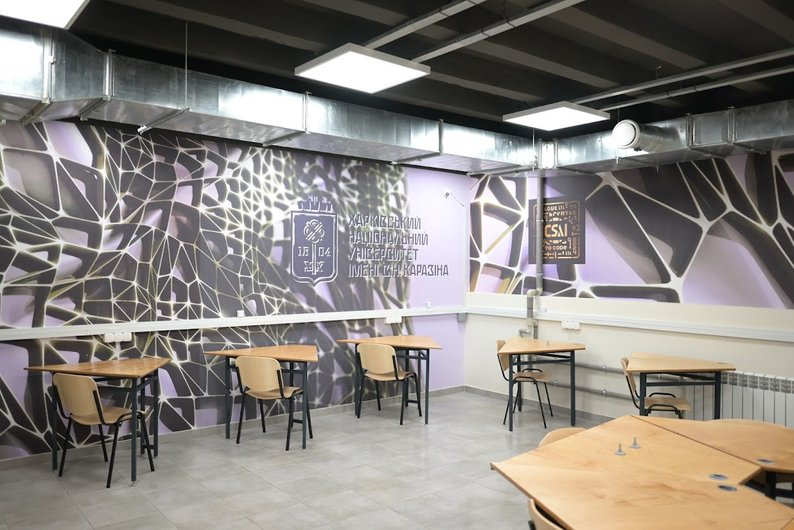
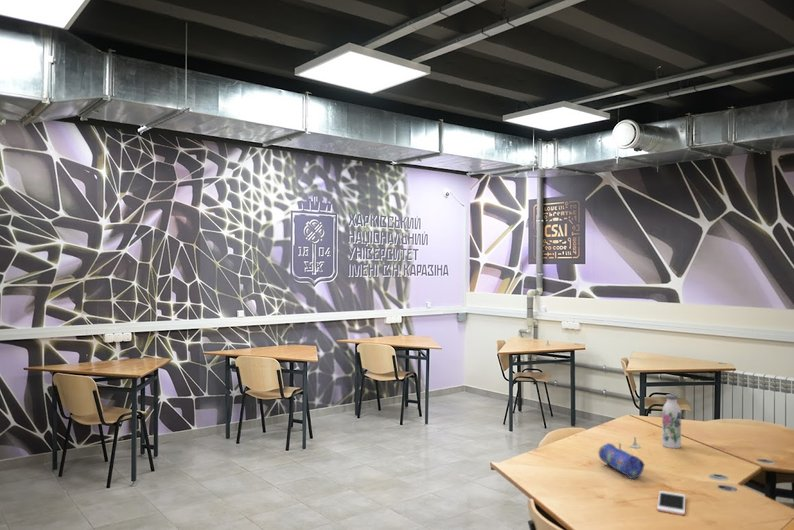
+ pencil case (620, 459)
+ water bottle (671, 420)
+ cell phone (671, 502)
